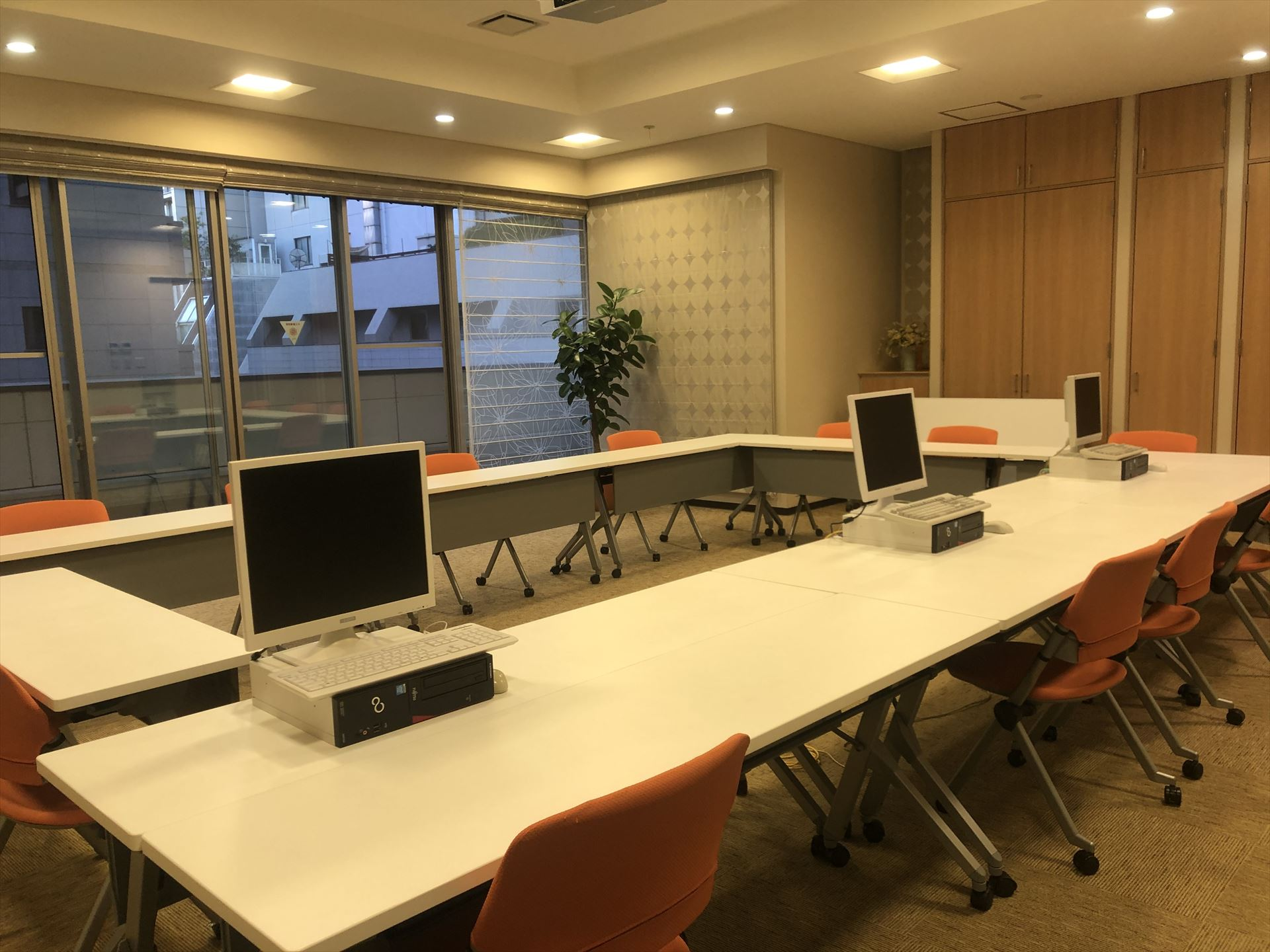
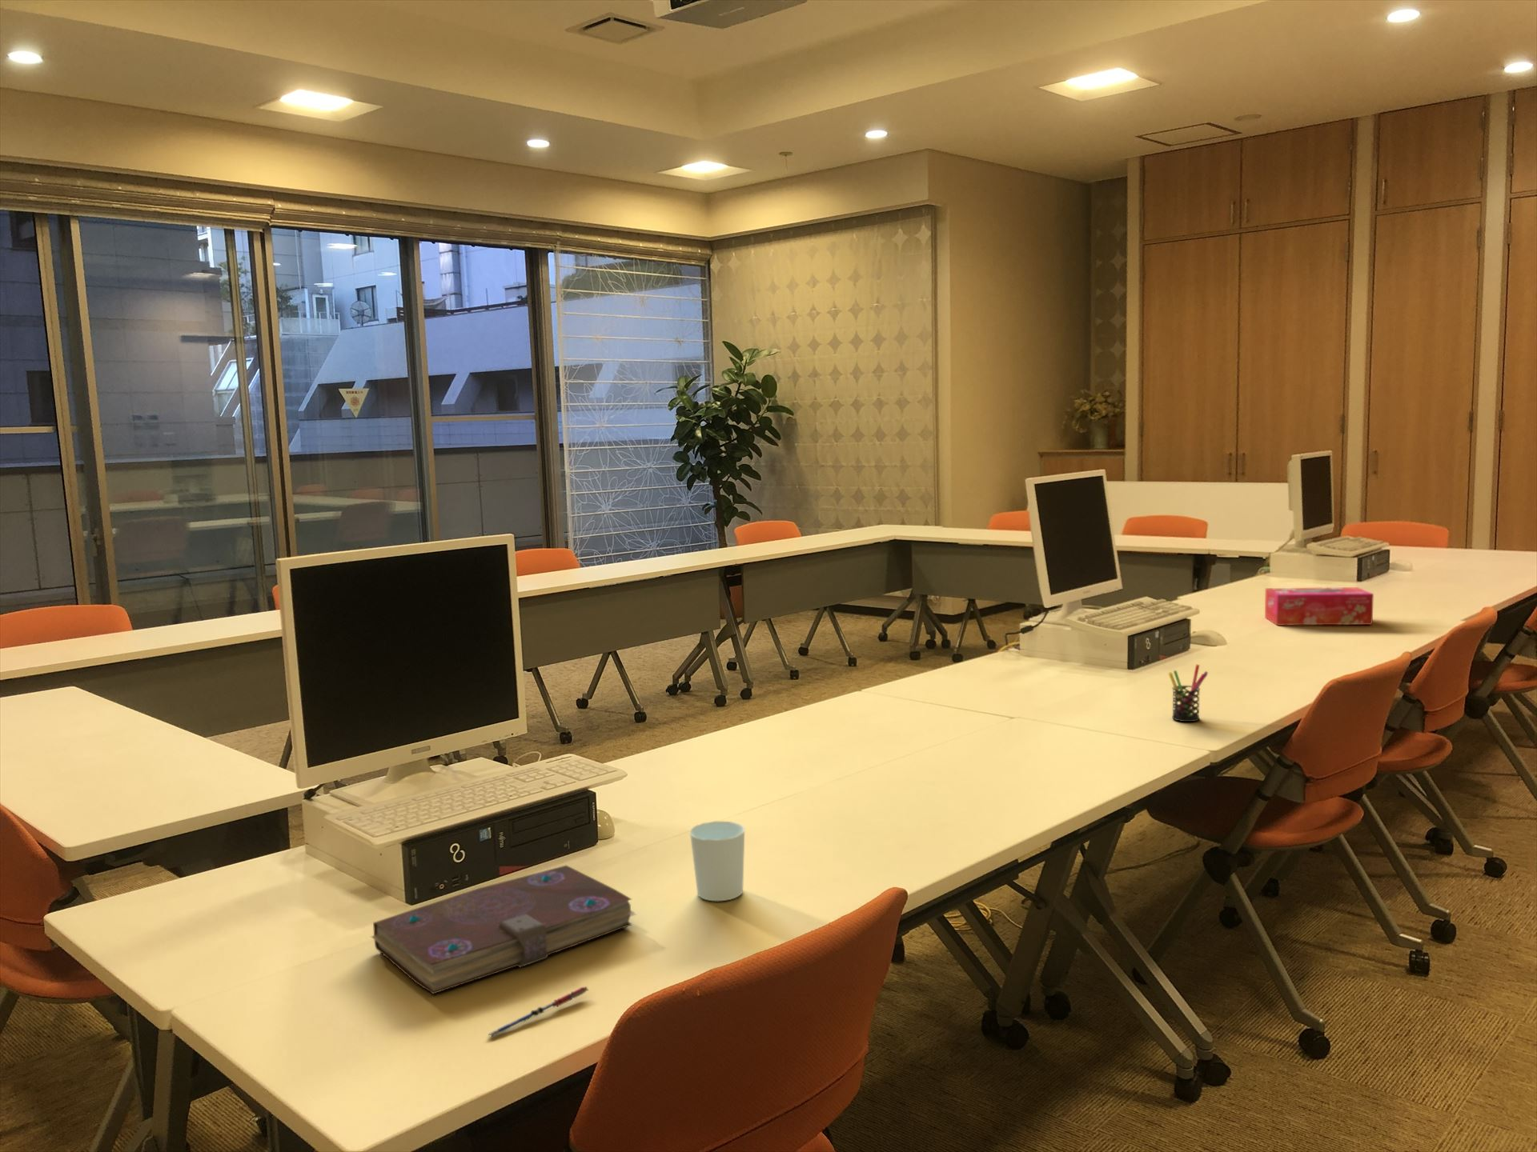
+ pen holder (1185, 691)
+ cup (718, 860)
+ tissue box (1317, 605)
+ book (506, 921)
+ pen (540, 1009)
